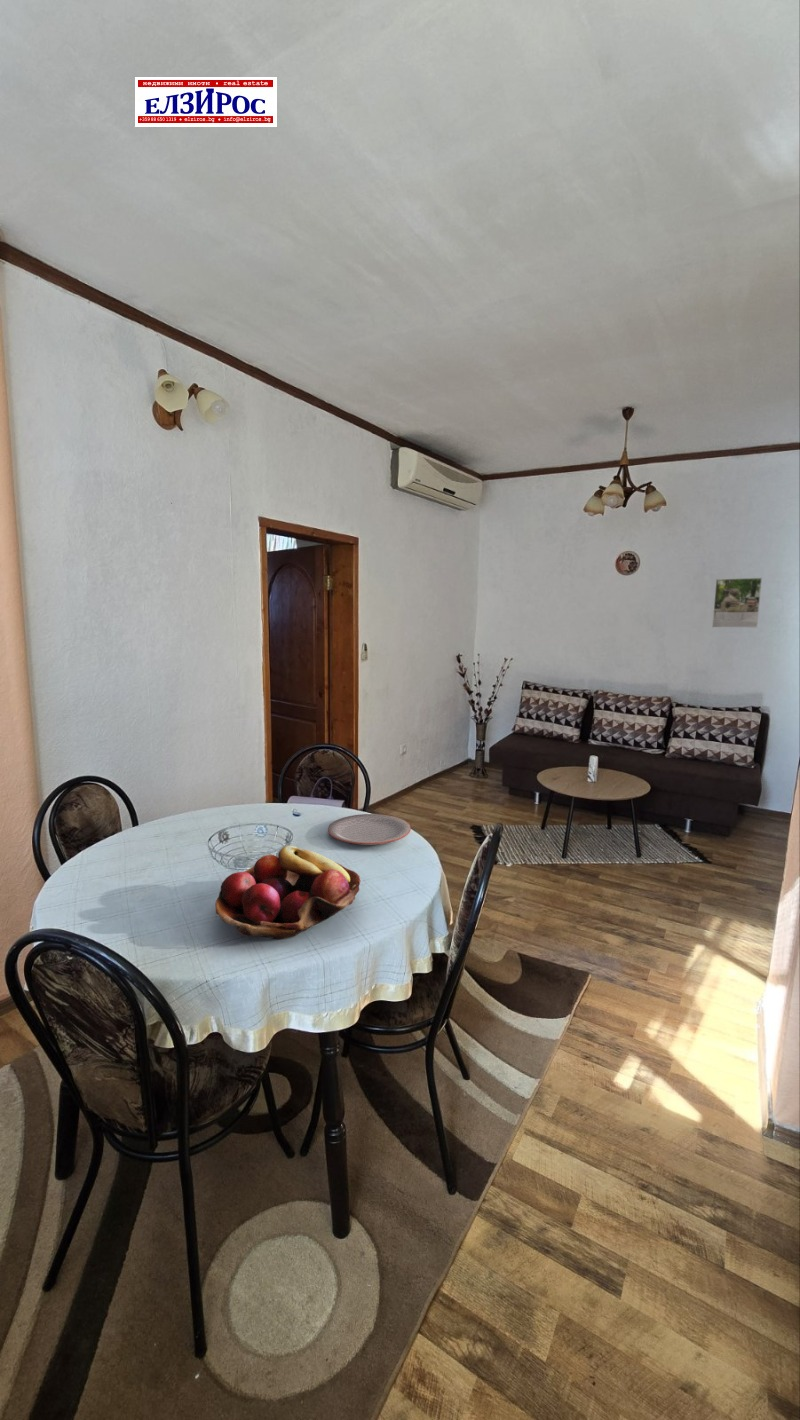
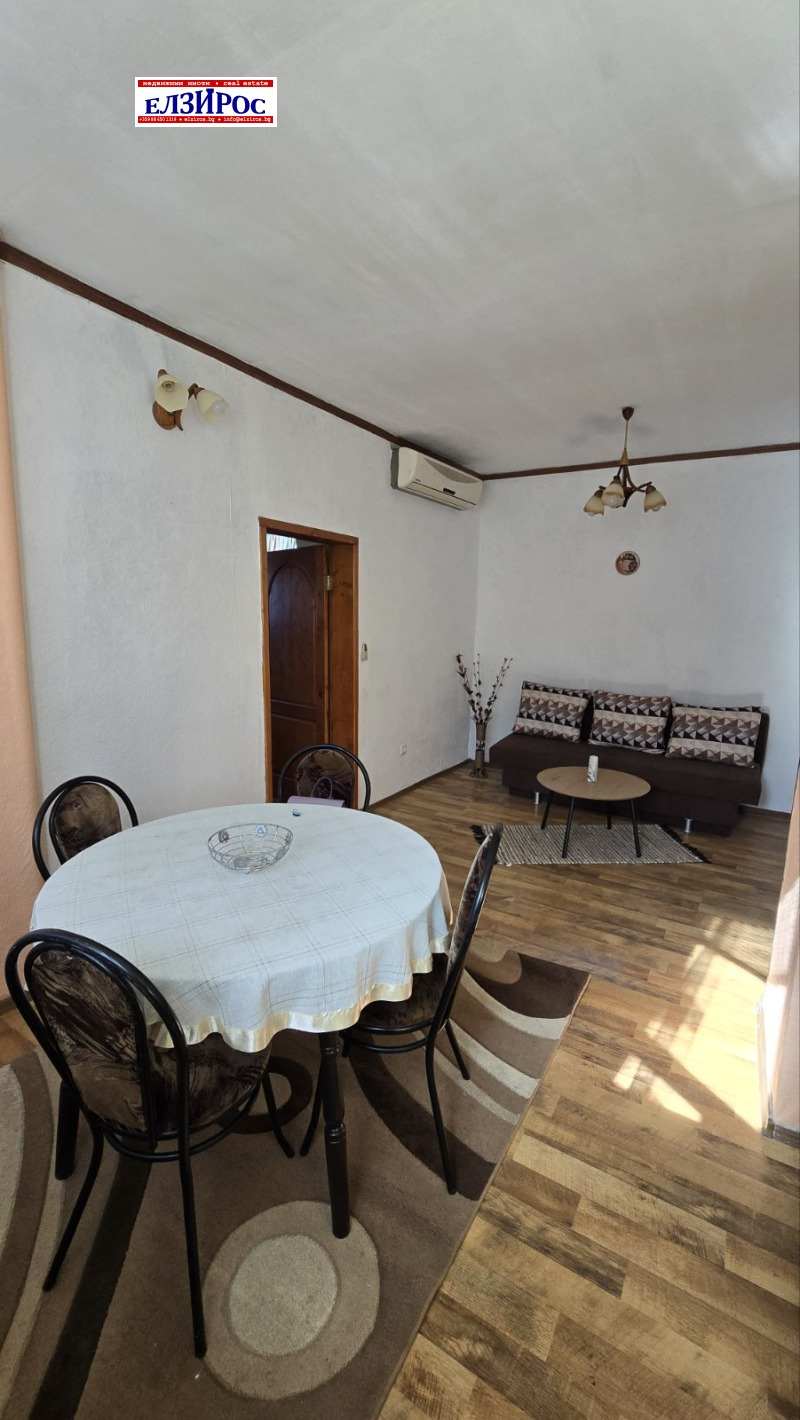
- fruit basket (290, 885)
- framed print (736, 603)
- plate (369, 830)
